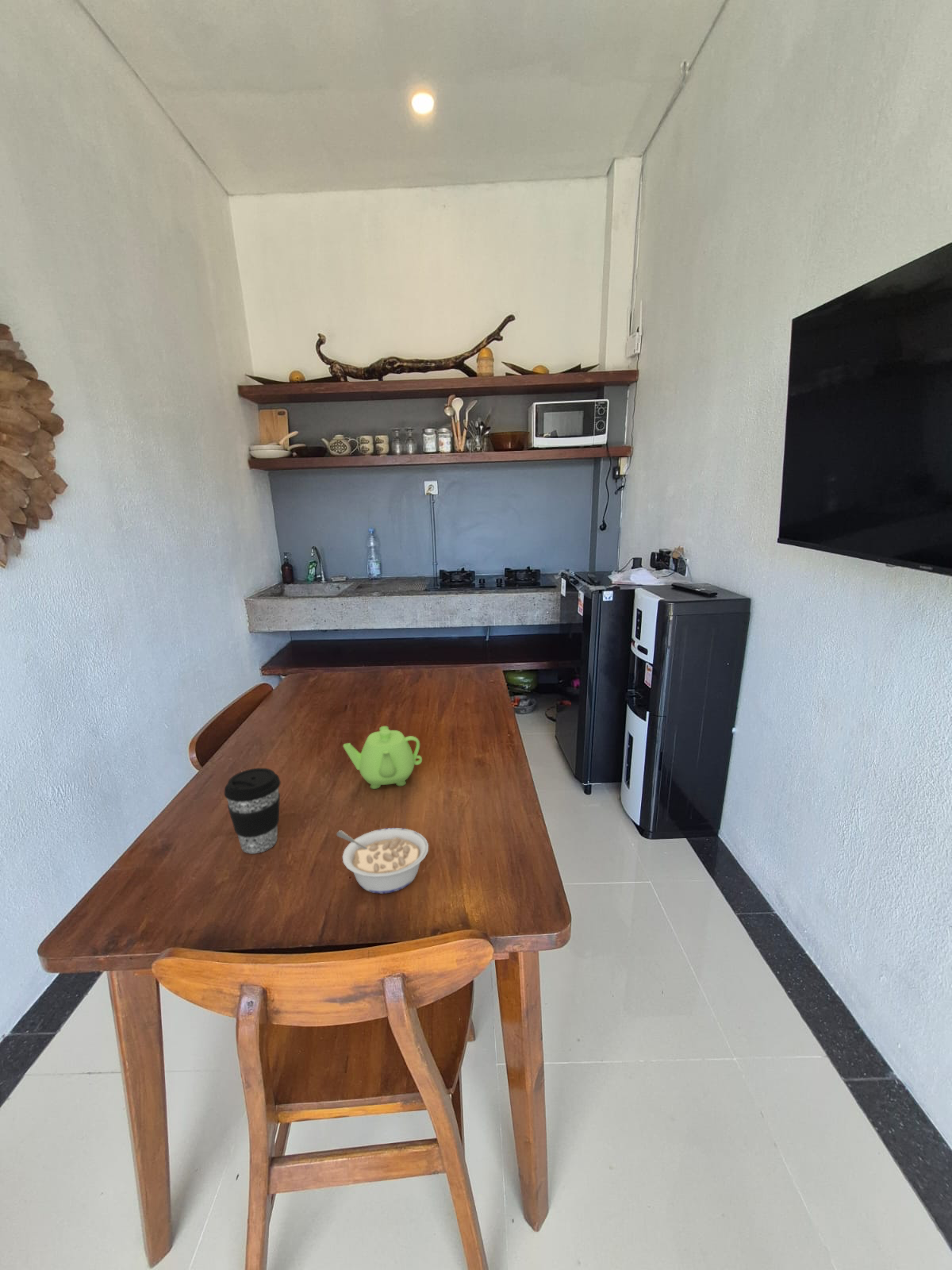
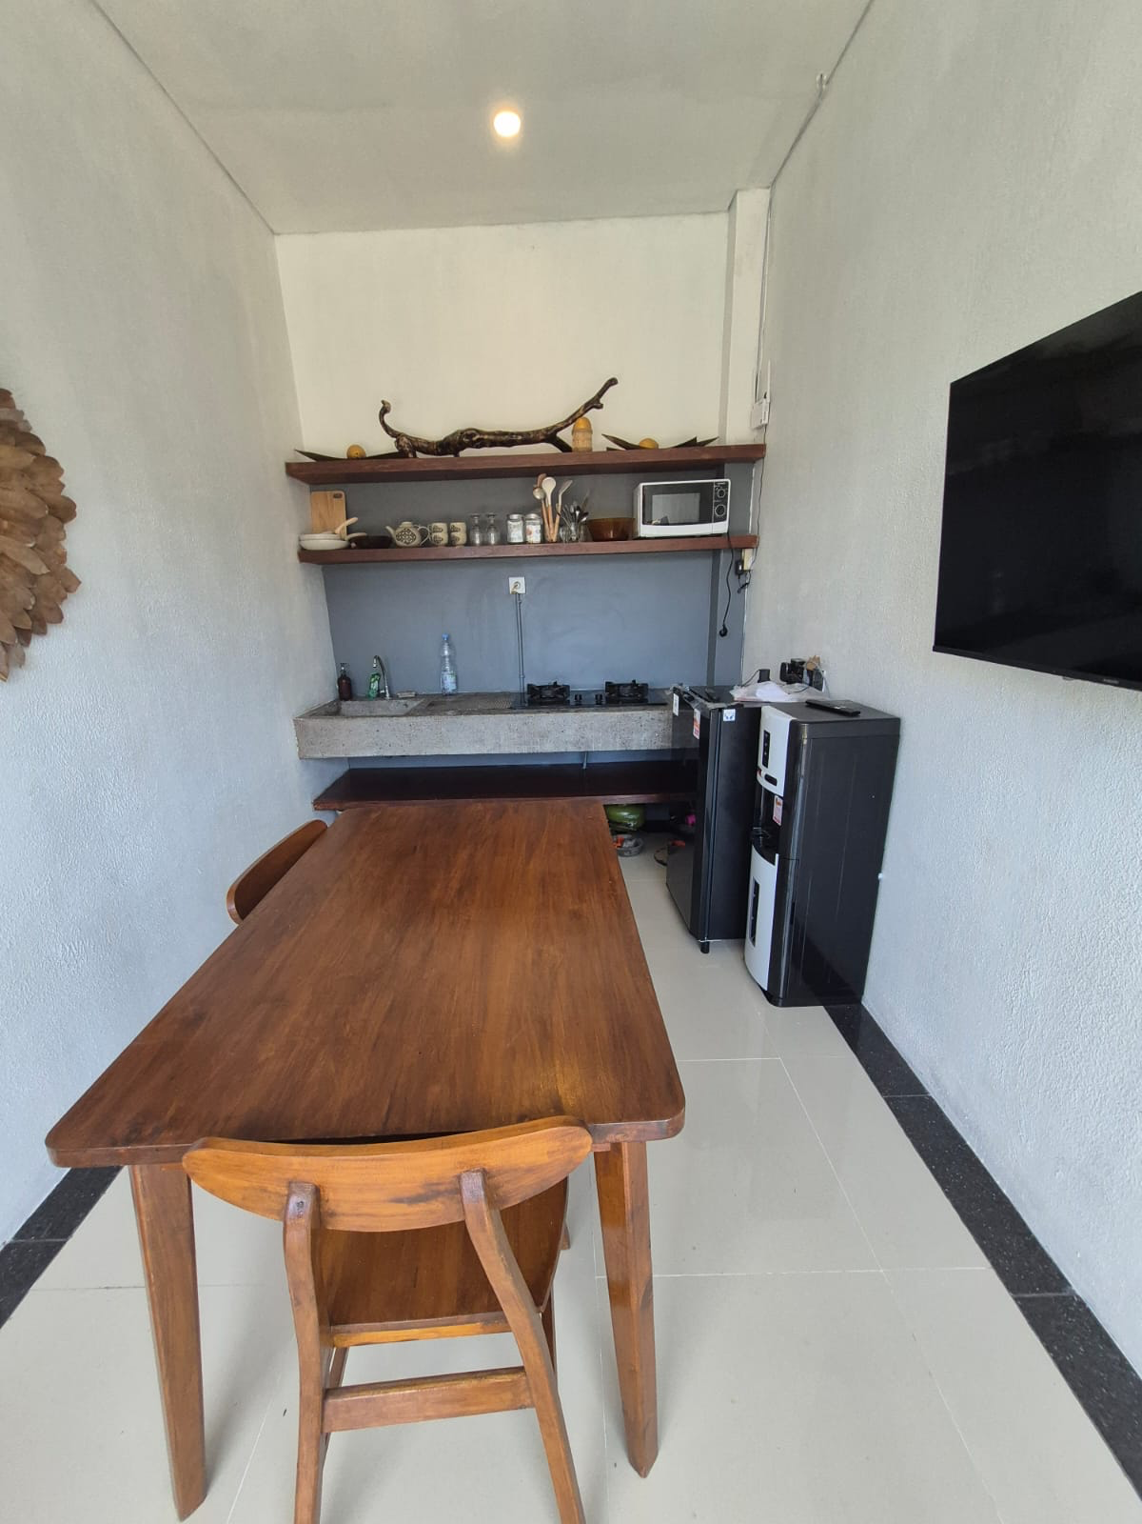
- coffee cup (255, 810)
- teapot (383, 755)
- legume (383, 860)
